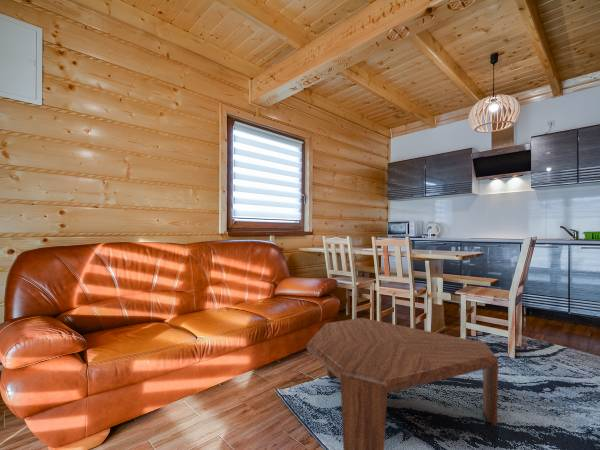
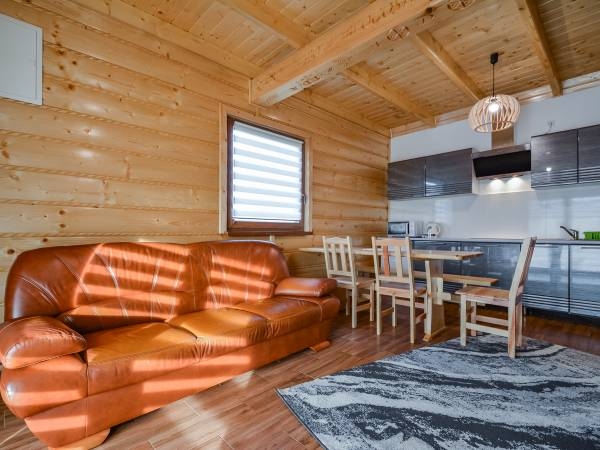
- coffee table (396, 374)
